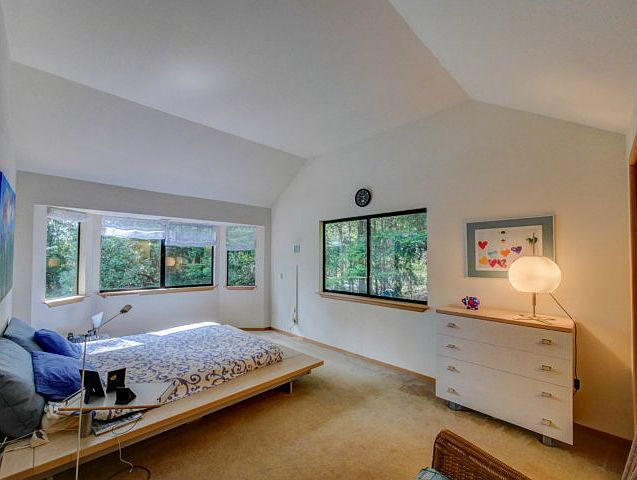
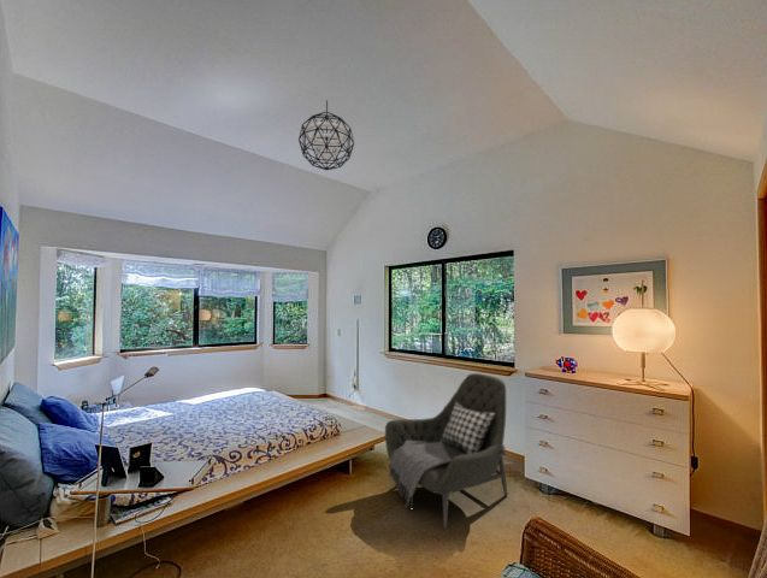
+ pendant light (326, 134)
+ armchair (448, 437)
